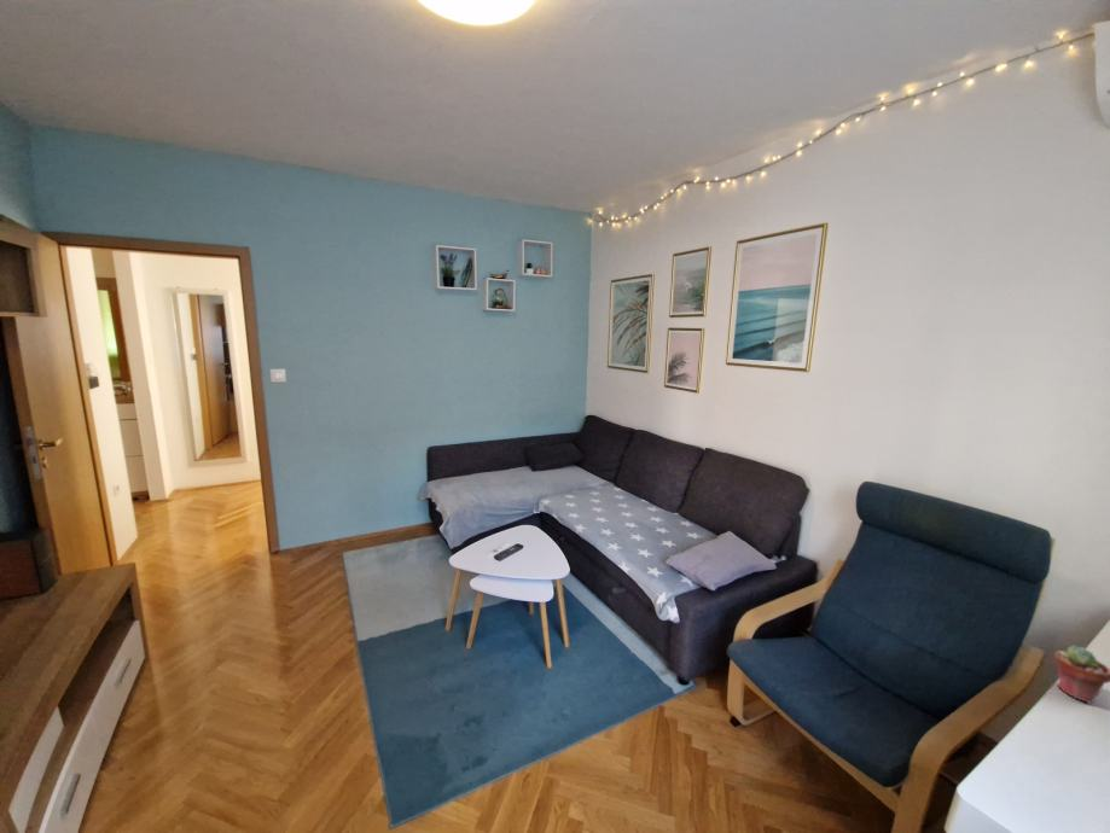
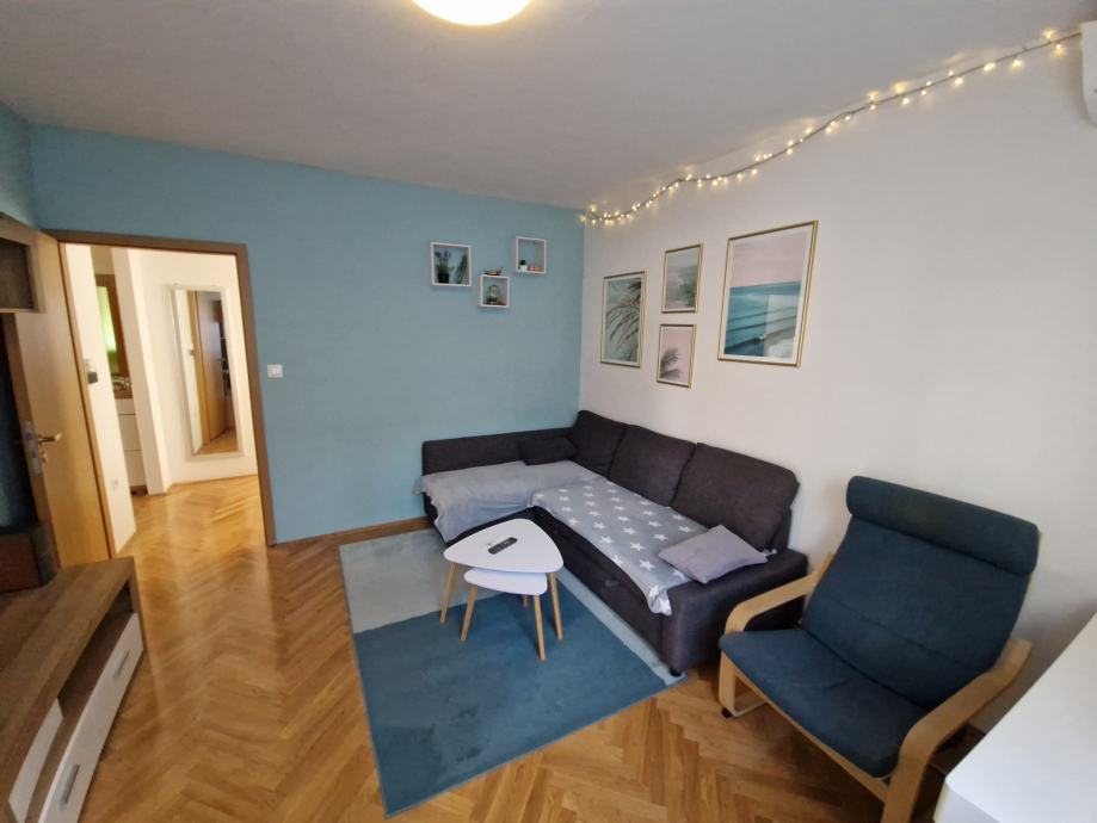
- potted succulent (1080, 670)
